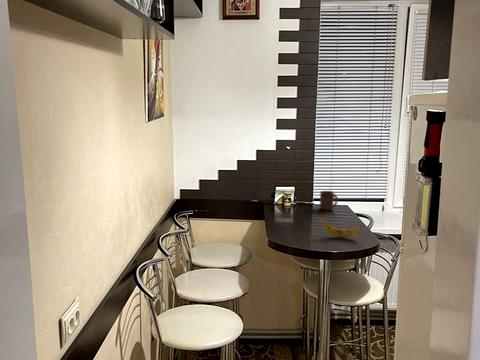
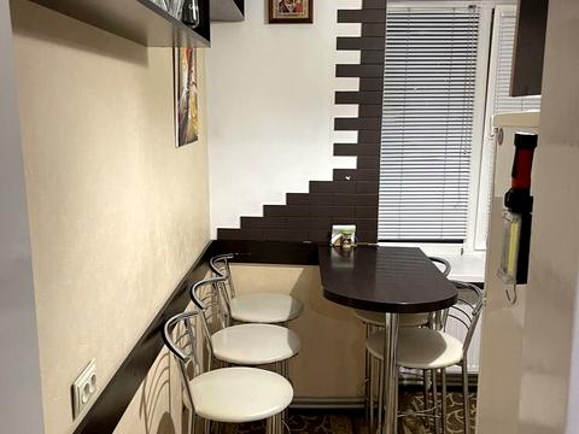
- cup (328, 200)
- banana (339, 229)
